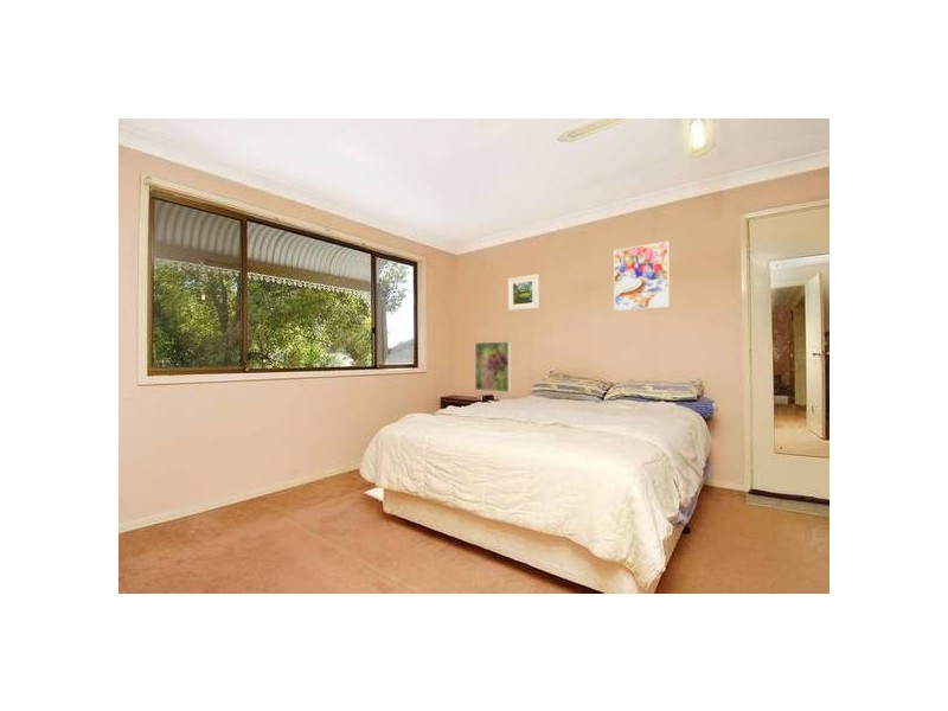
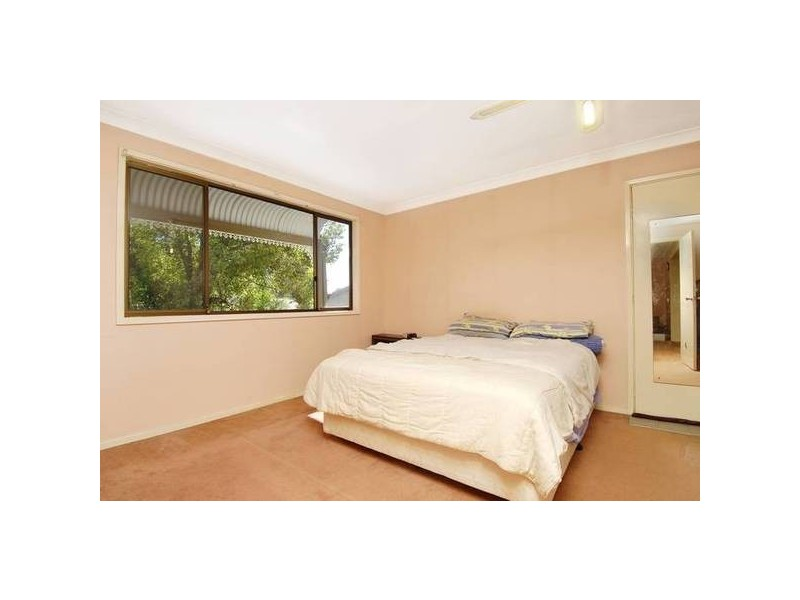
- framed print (640, 277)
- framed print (523, 293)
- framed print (492, 366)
